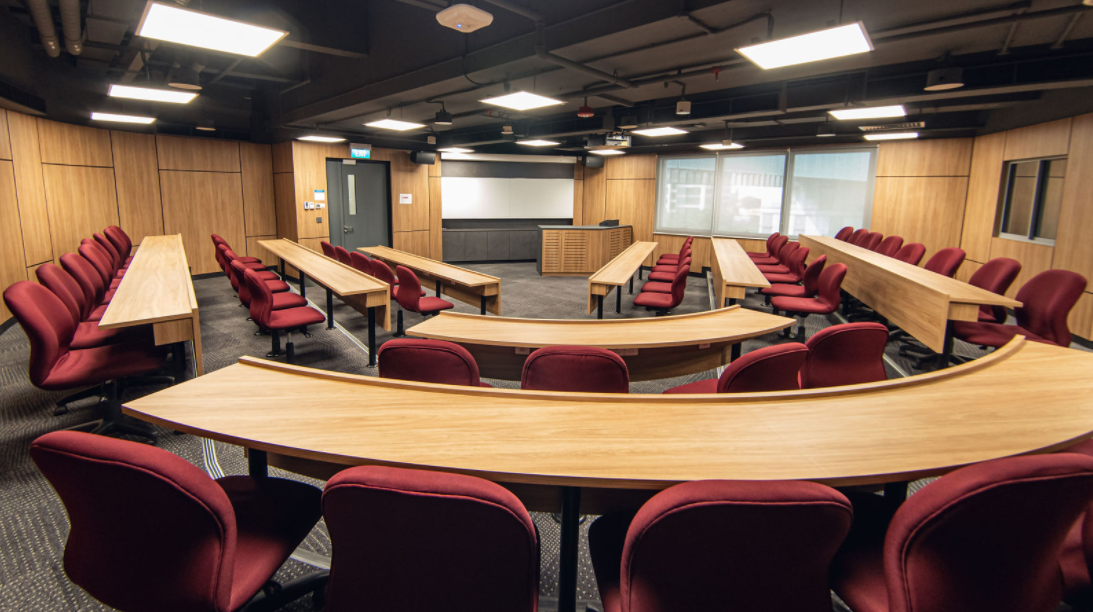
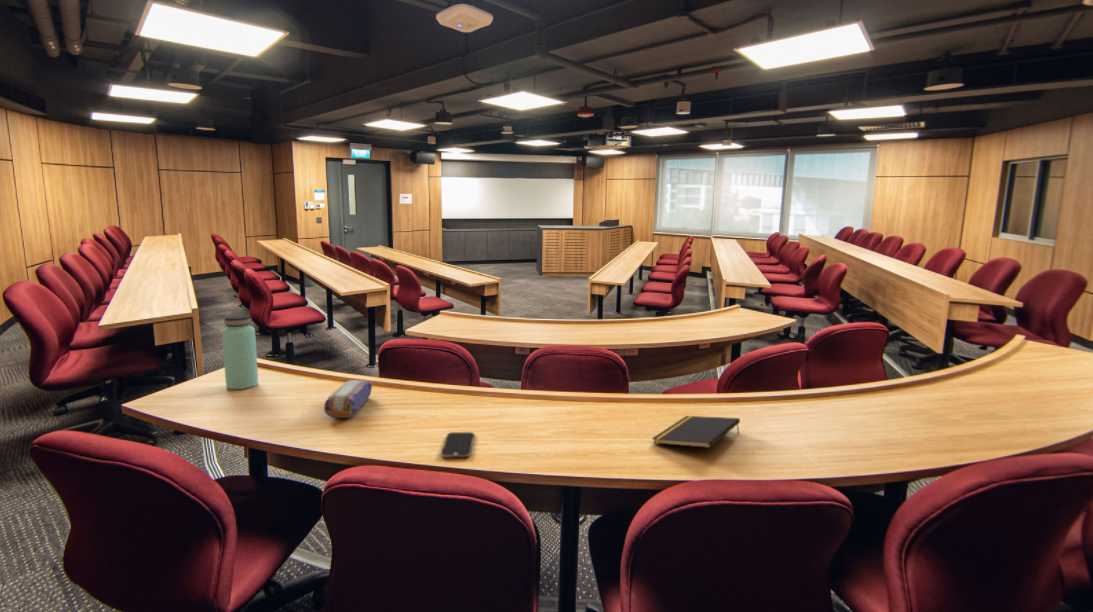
+ notepad (697, 430)
+ smartphone (458, 444)
+ pencil case (349, 397)
+ bottle (240, 351)
